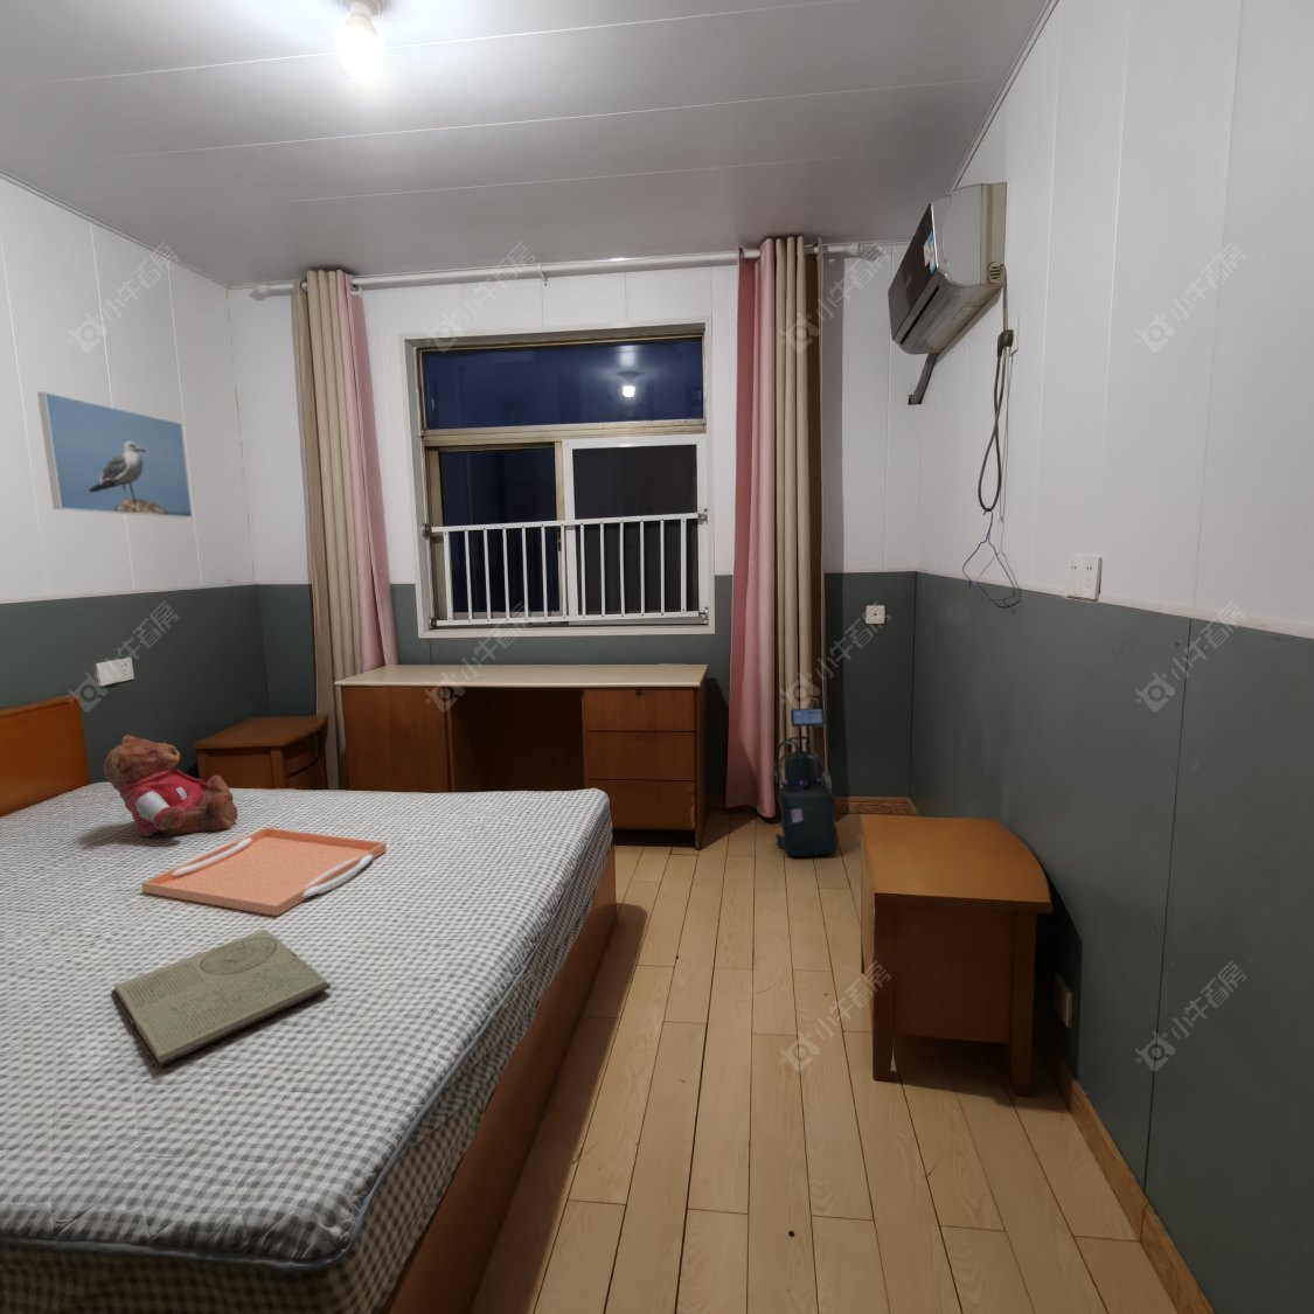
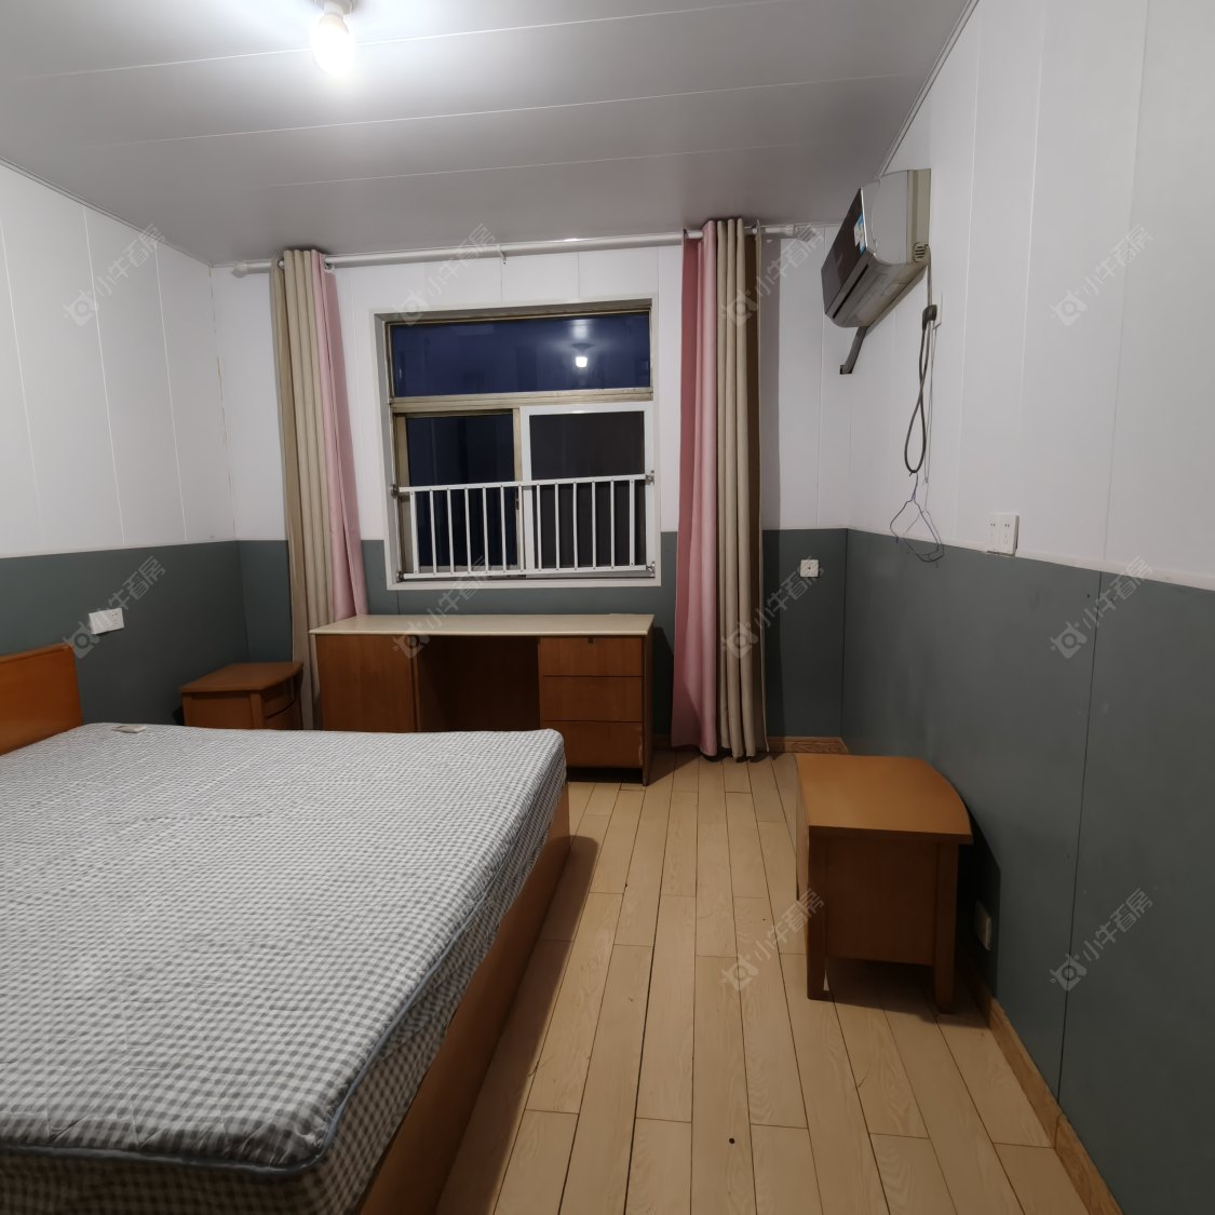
- vacuum cleaner (806, 776)
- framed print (123, 461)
- serving tray (271, 865)
- teddy bear (173, 780)
- book (219, 986)
